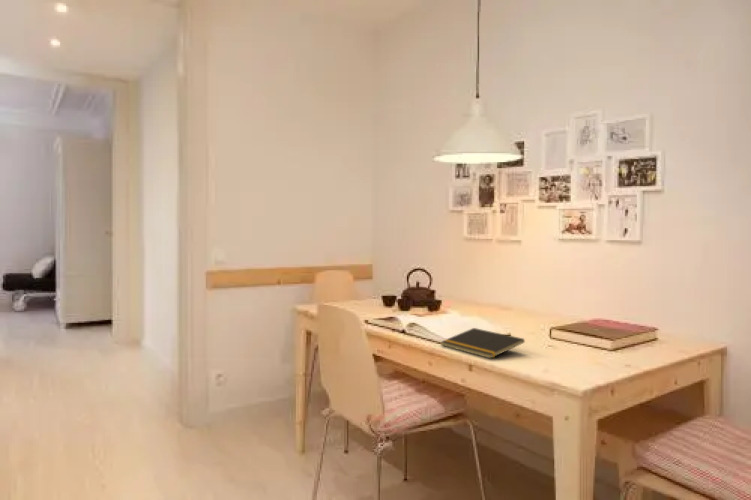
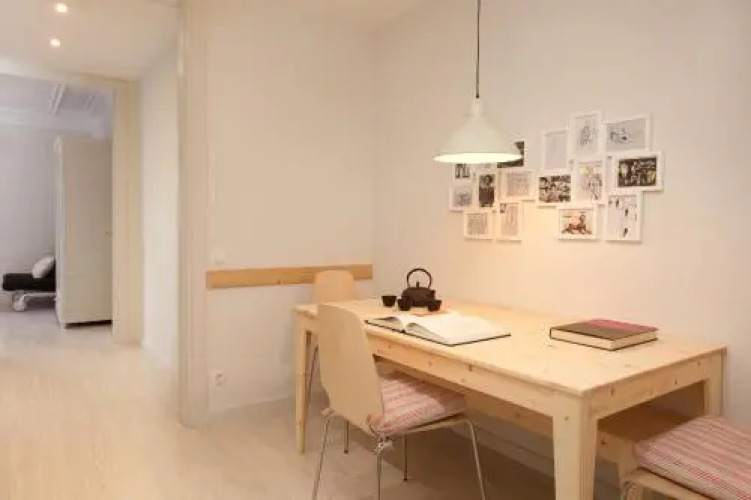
- notepad (481, 342)
